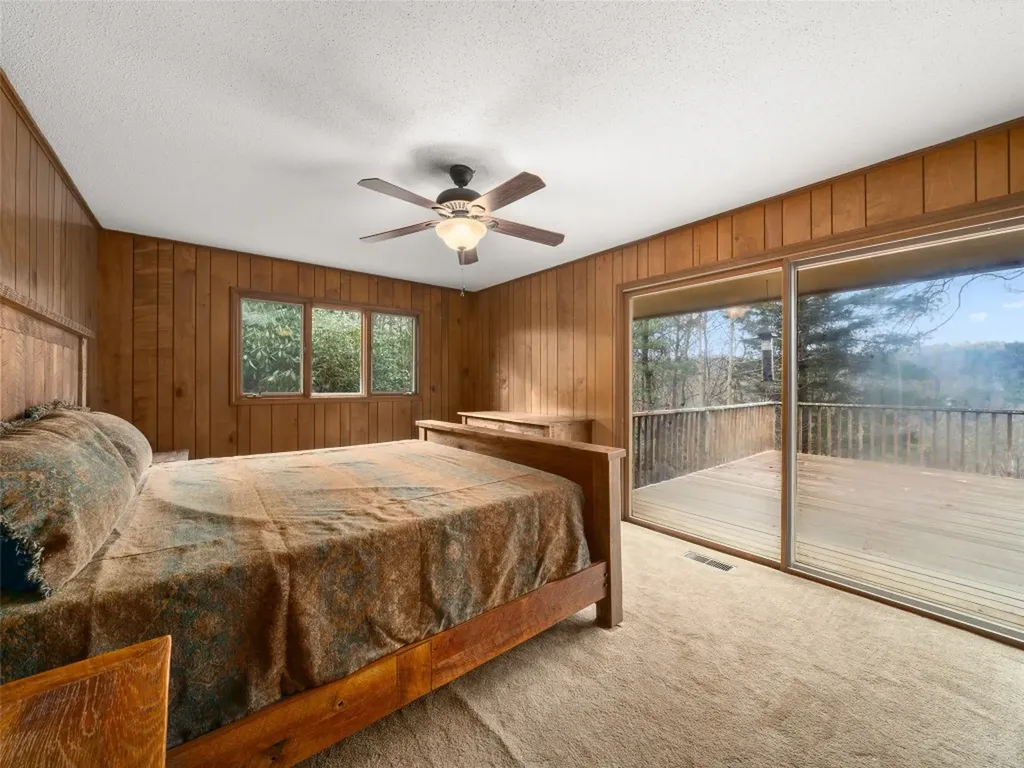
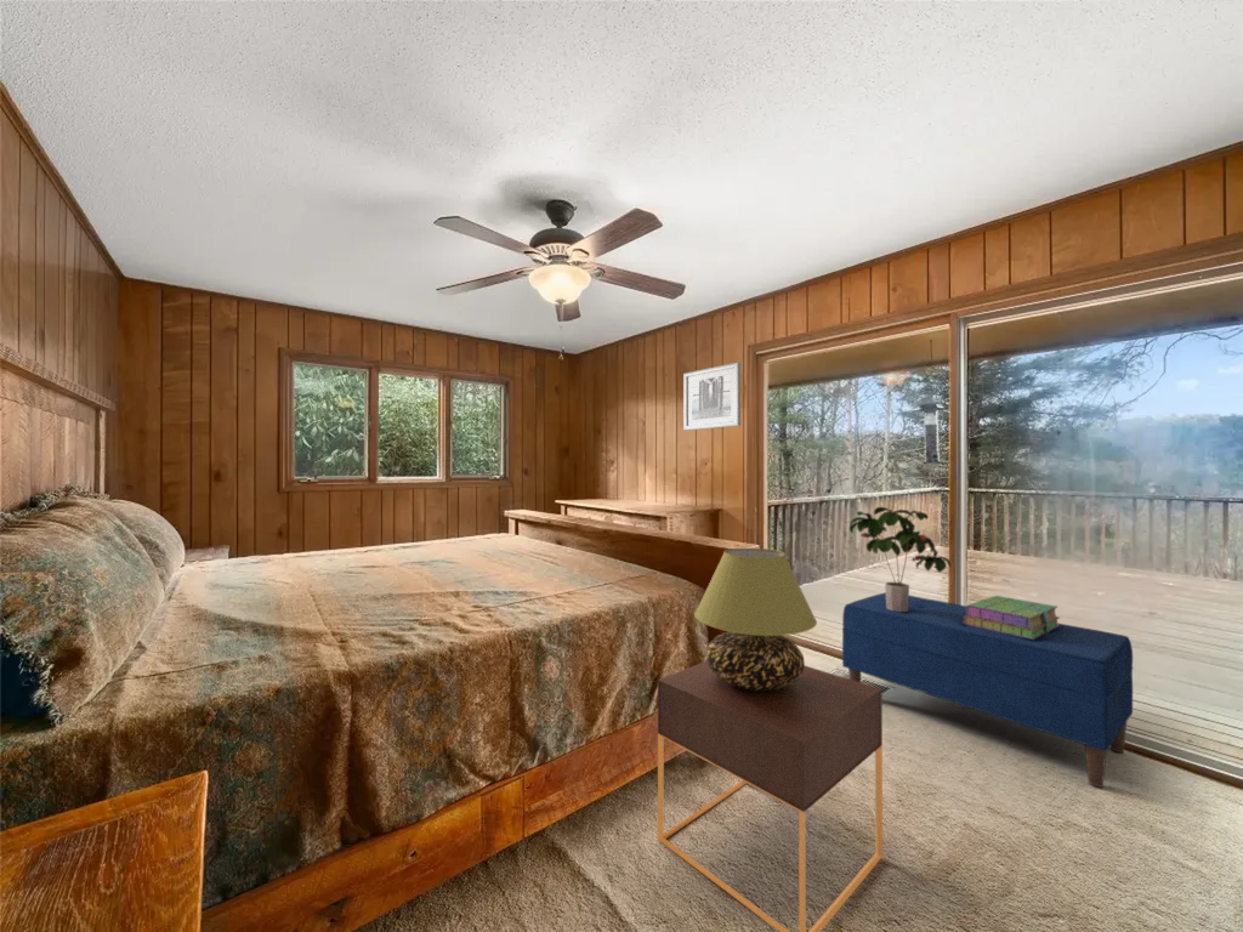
+ bench (971, 669)
+ table lamp (754, 615)
+ potted plant (896, 556)
+ wall art (710, 398)
+ nightstand (767, 766)
+ stack of books (1011, 614)
